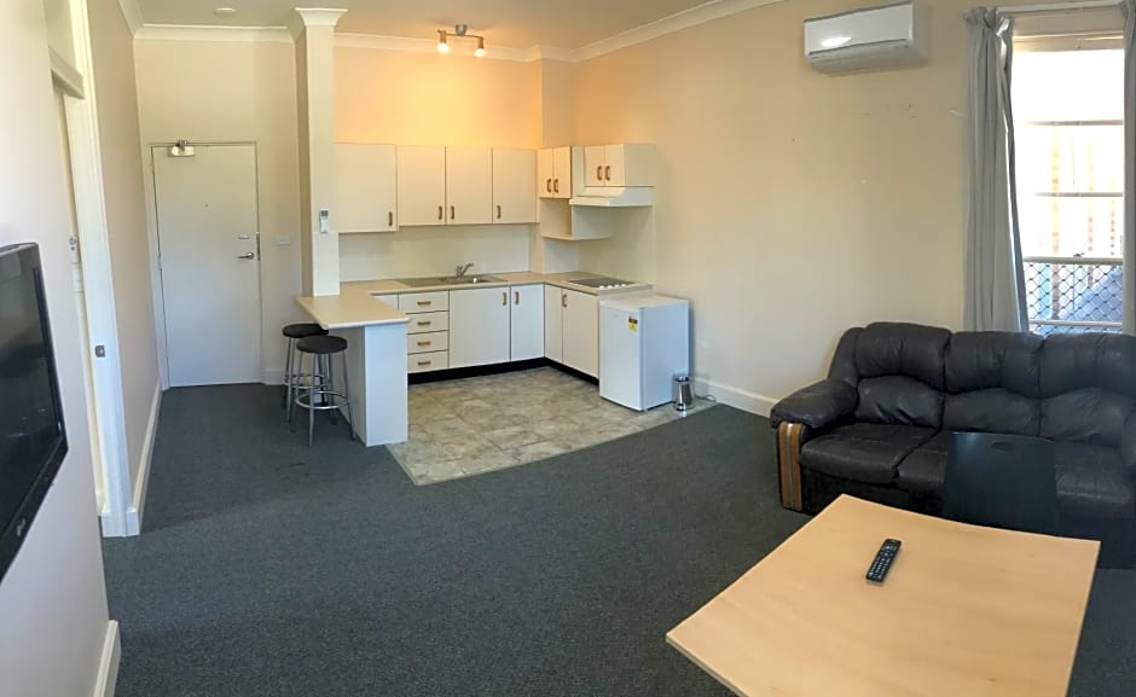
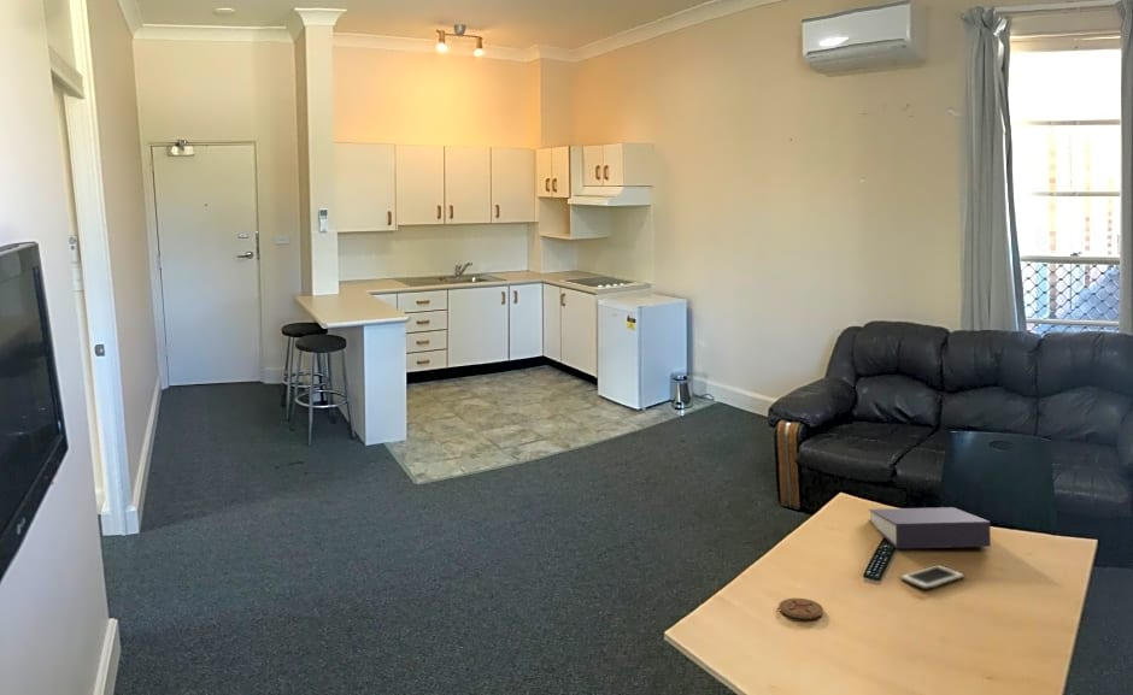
+ cell phone (932, 576)
+ coaster (800, 608)
+ book (926, 522)
